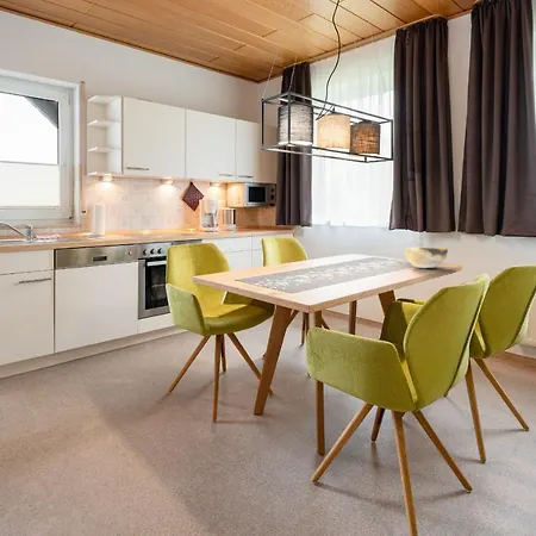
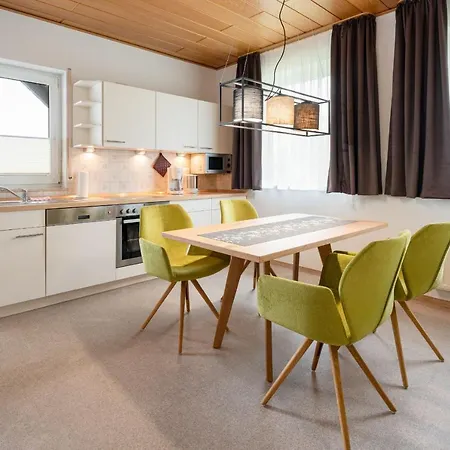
- decorative bowl (425, 257)
